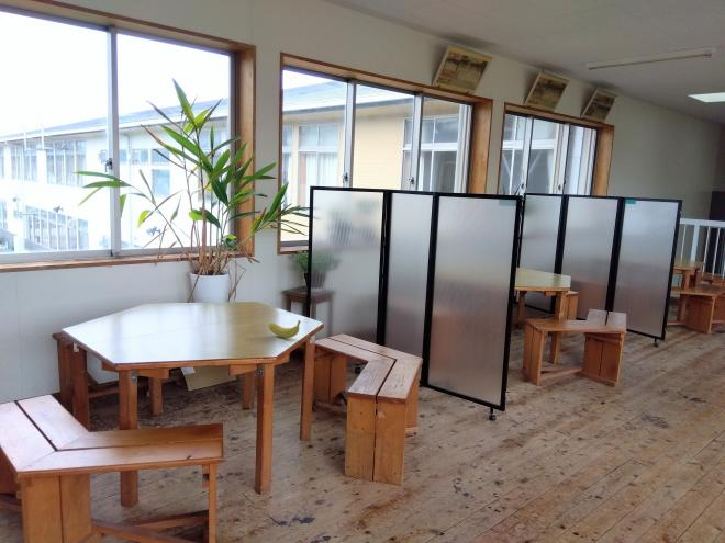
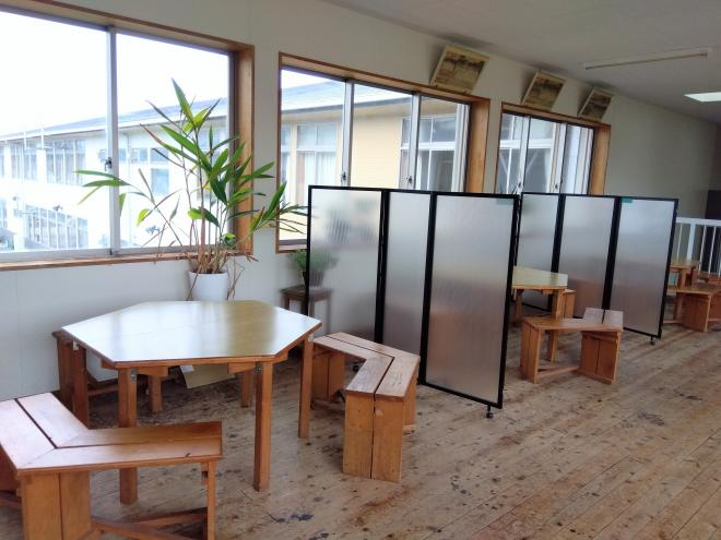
- fruit (283, 328)
